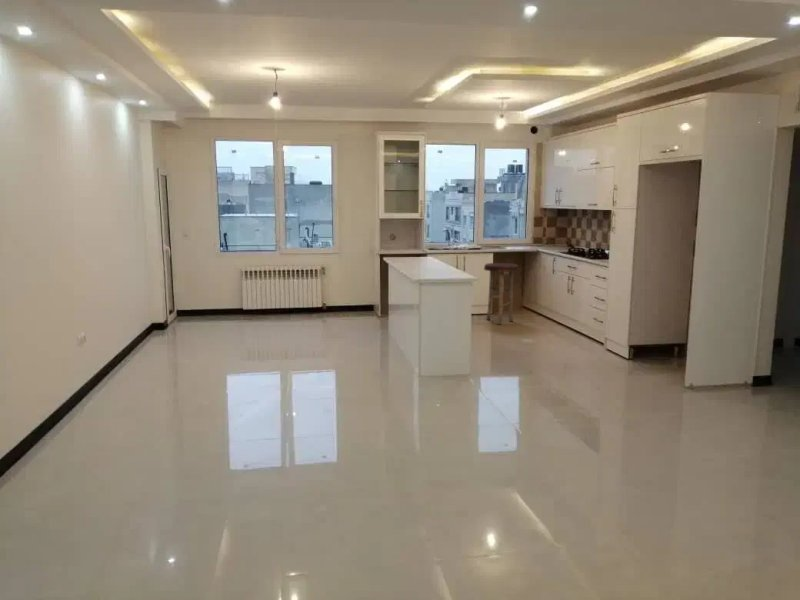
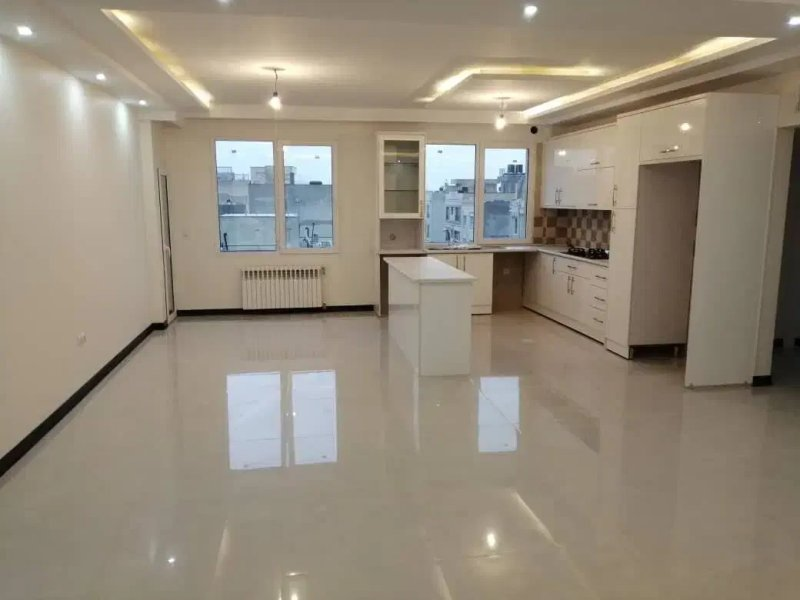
- stool (500, 293)
